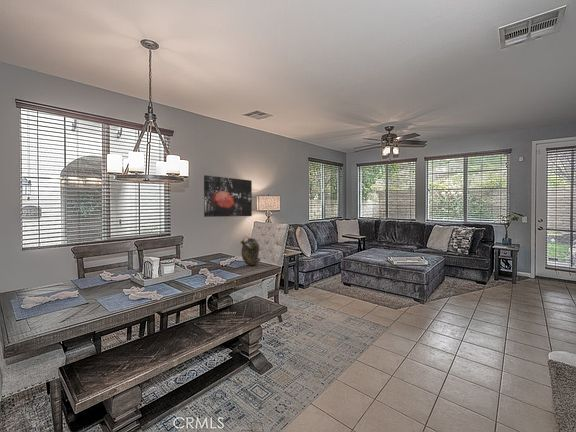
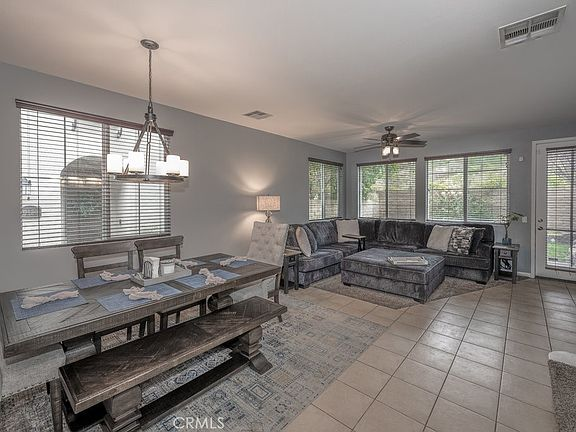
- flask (250, 250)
- wall art (229, 197)
